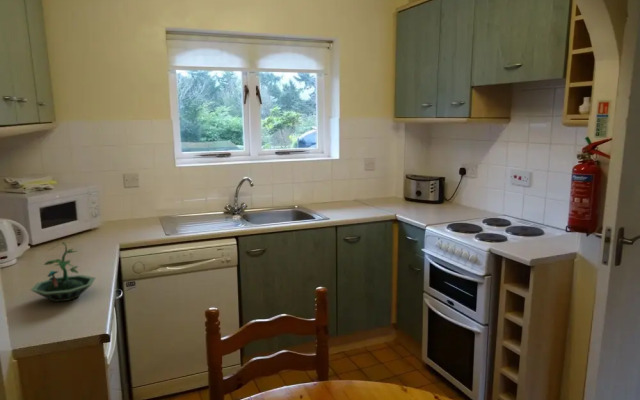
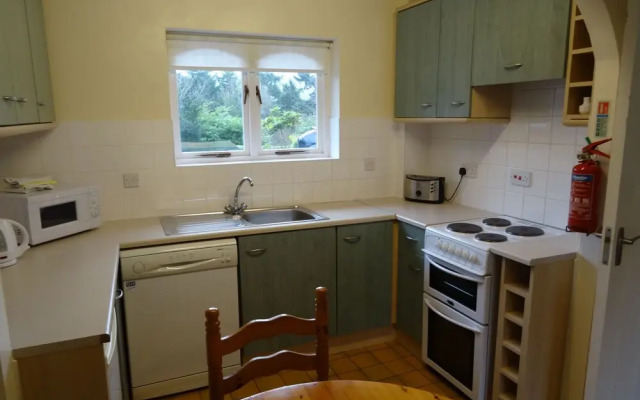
- terrarium (63, 254)
